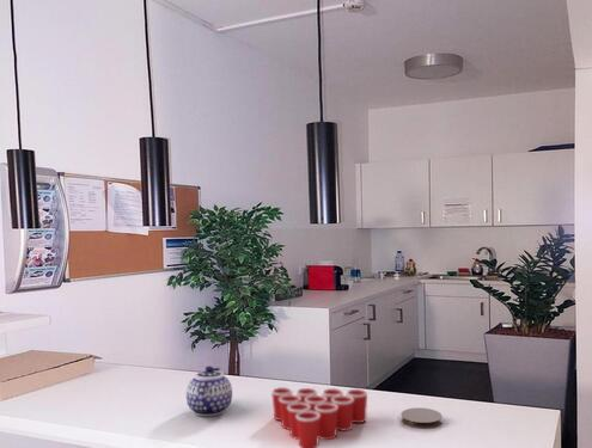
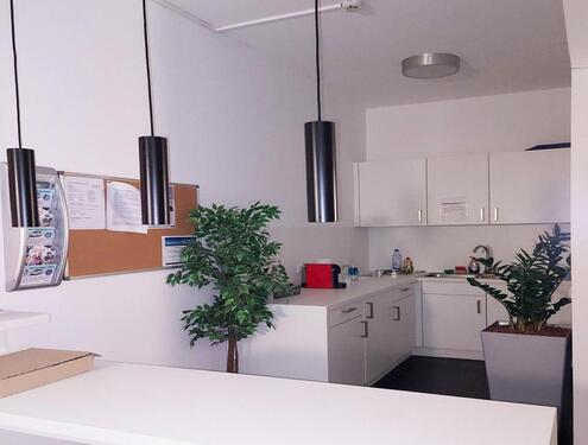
- teapot (208, 388)
- coaster (421, 417)
- cup (326, 411)
